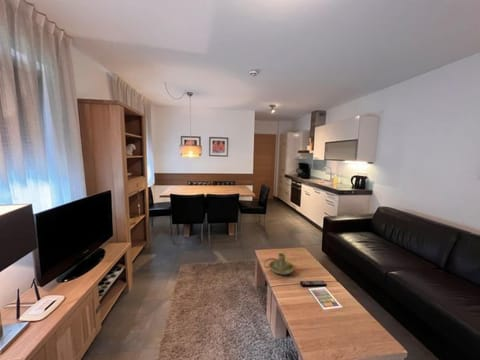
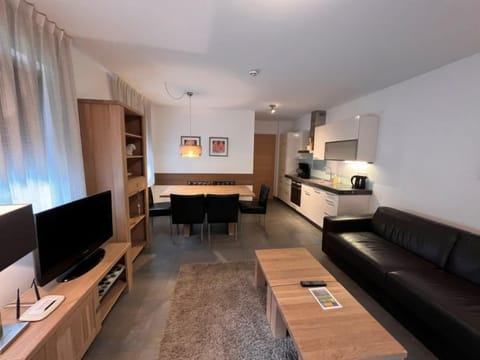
- candle holder (278, 262)
